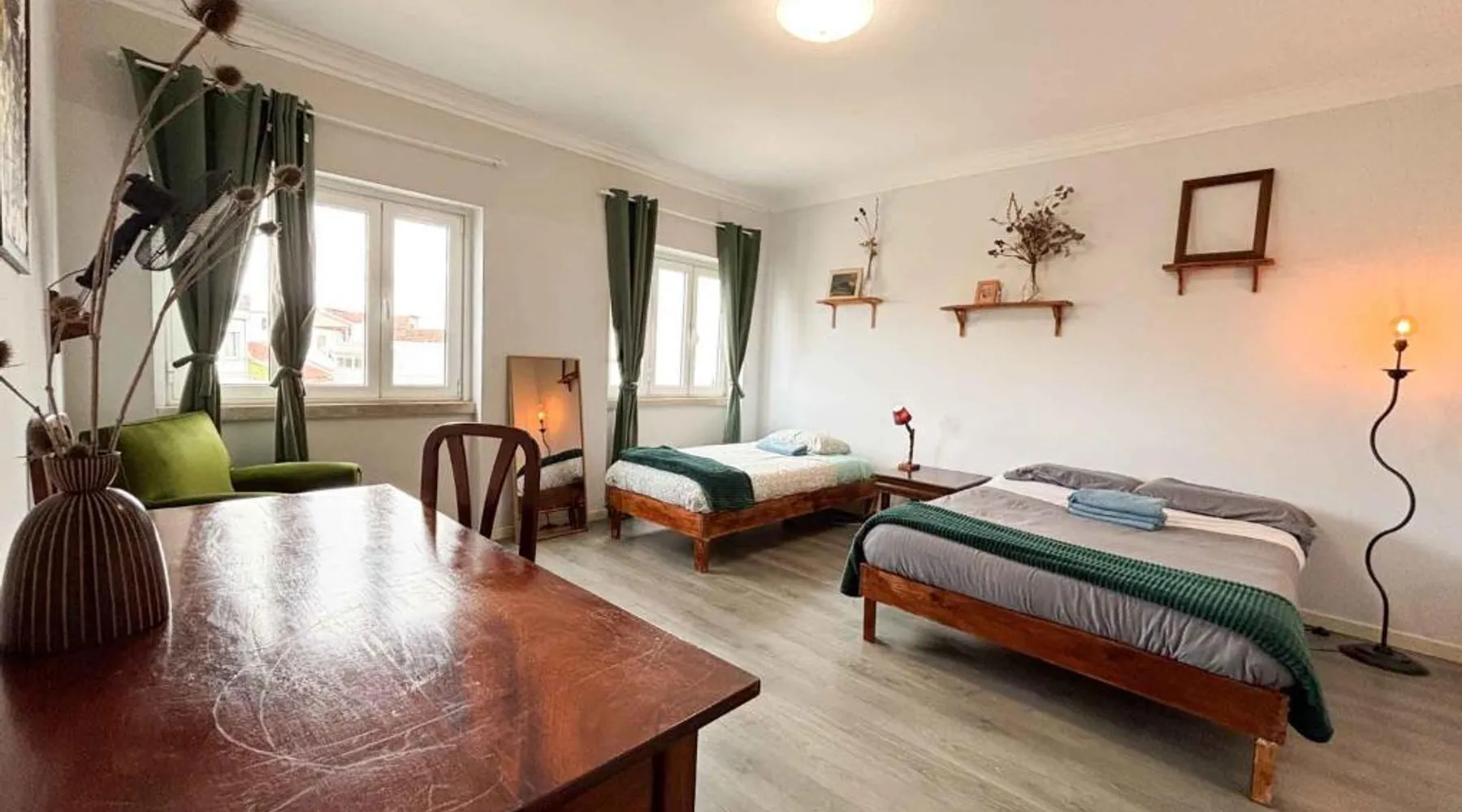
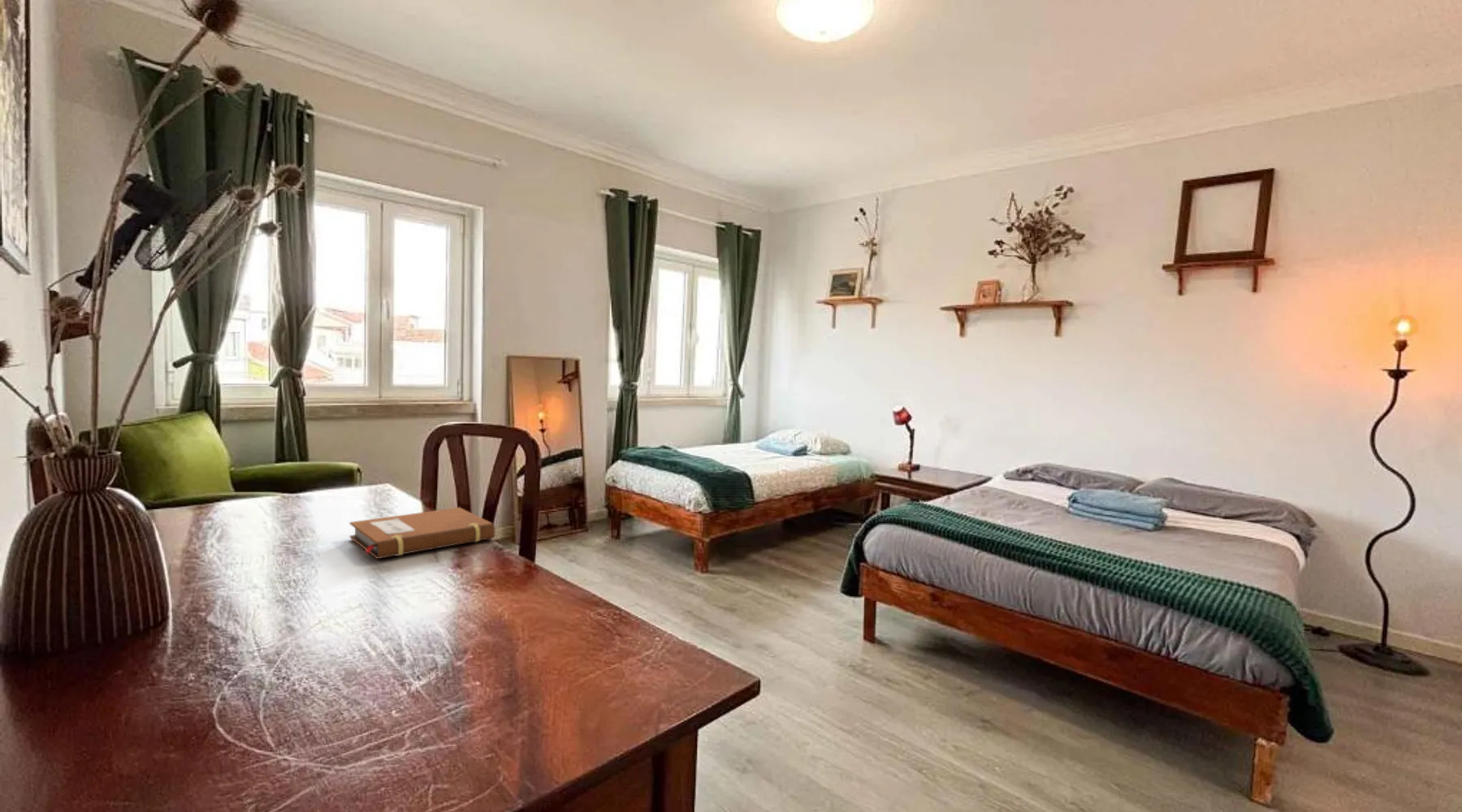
+ notebook (420, 531)
